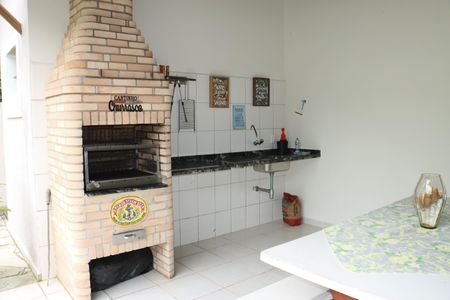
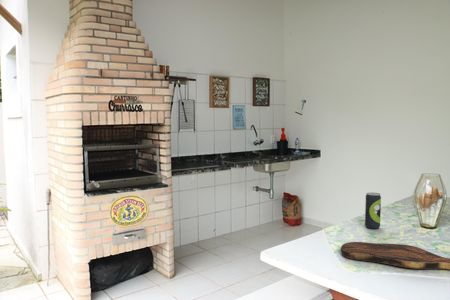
+ beverage can (372, 210)
+ cutting board (401, 255)
